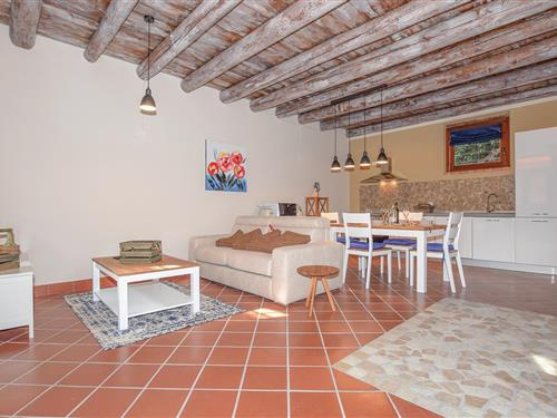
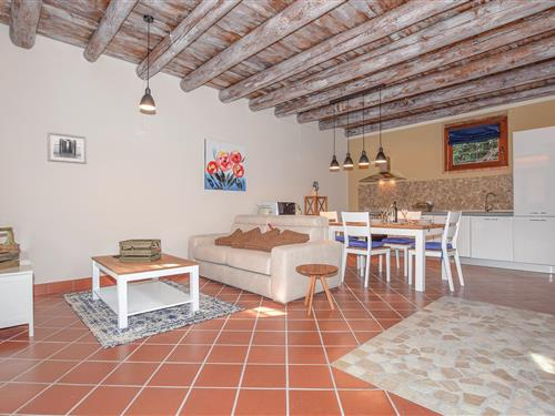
+ wall art (67, 148)
